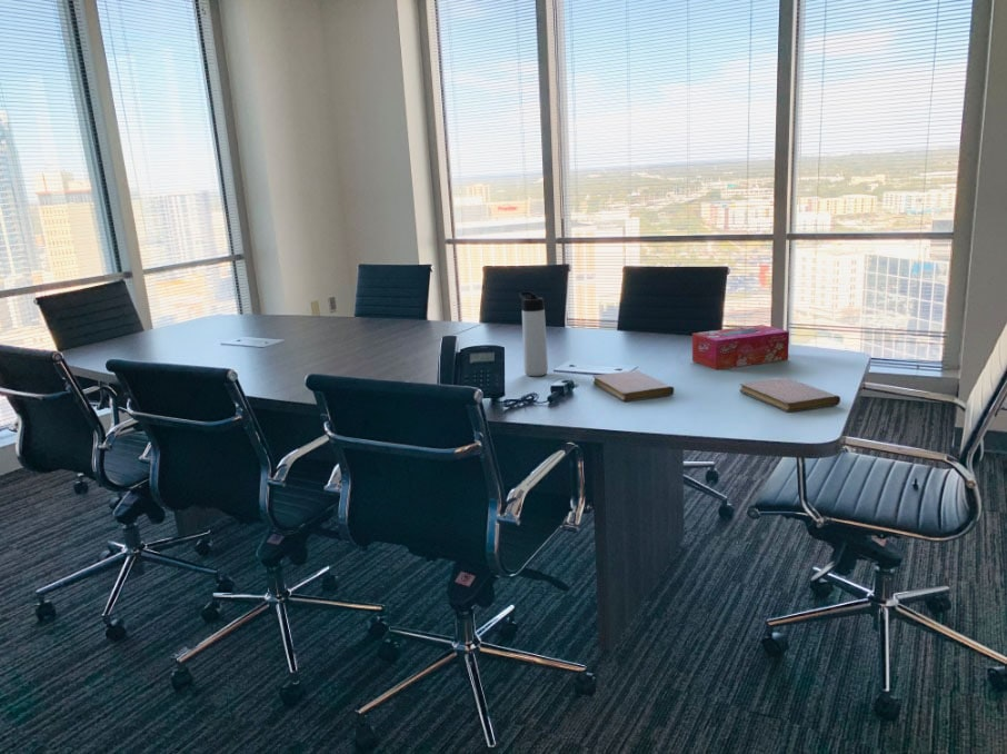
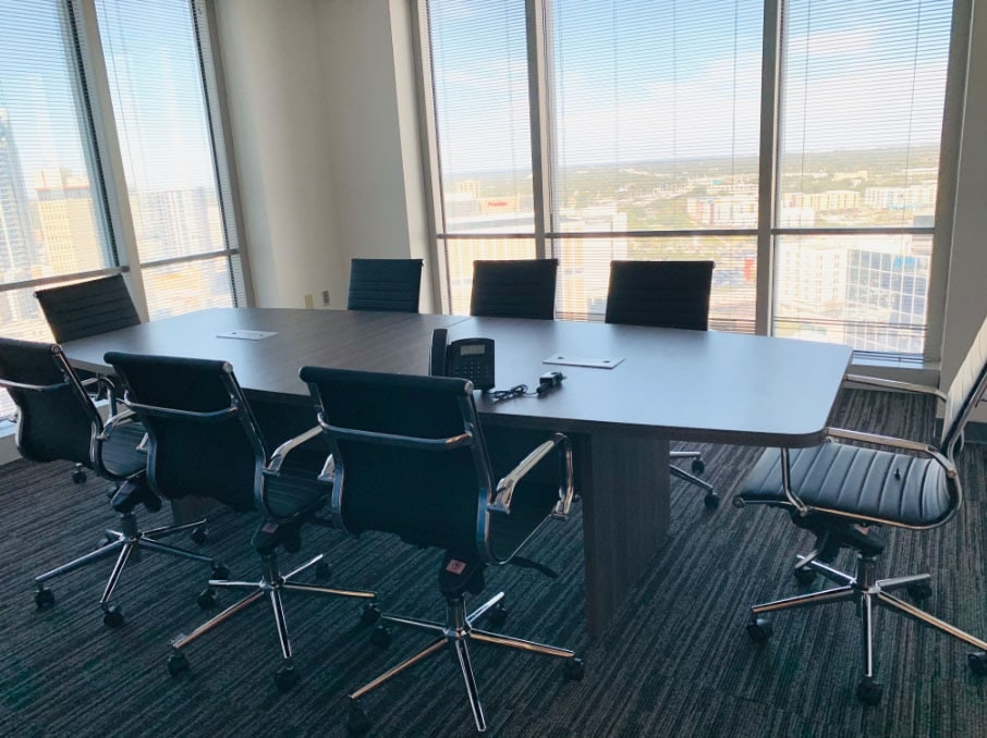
- tissue box (739, 346)
- notebook (631, 385)
- notebook (787, 393)
- thermos bottle (531, 334)
